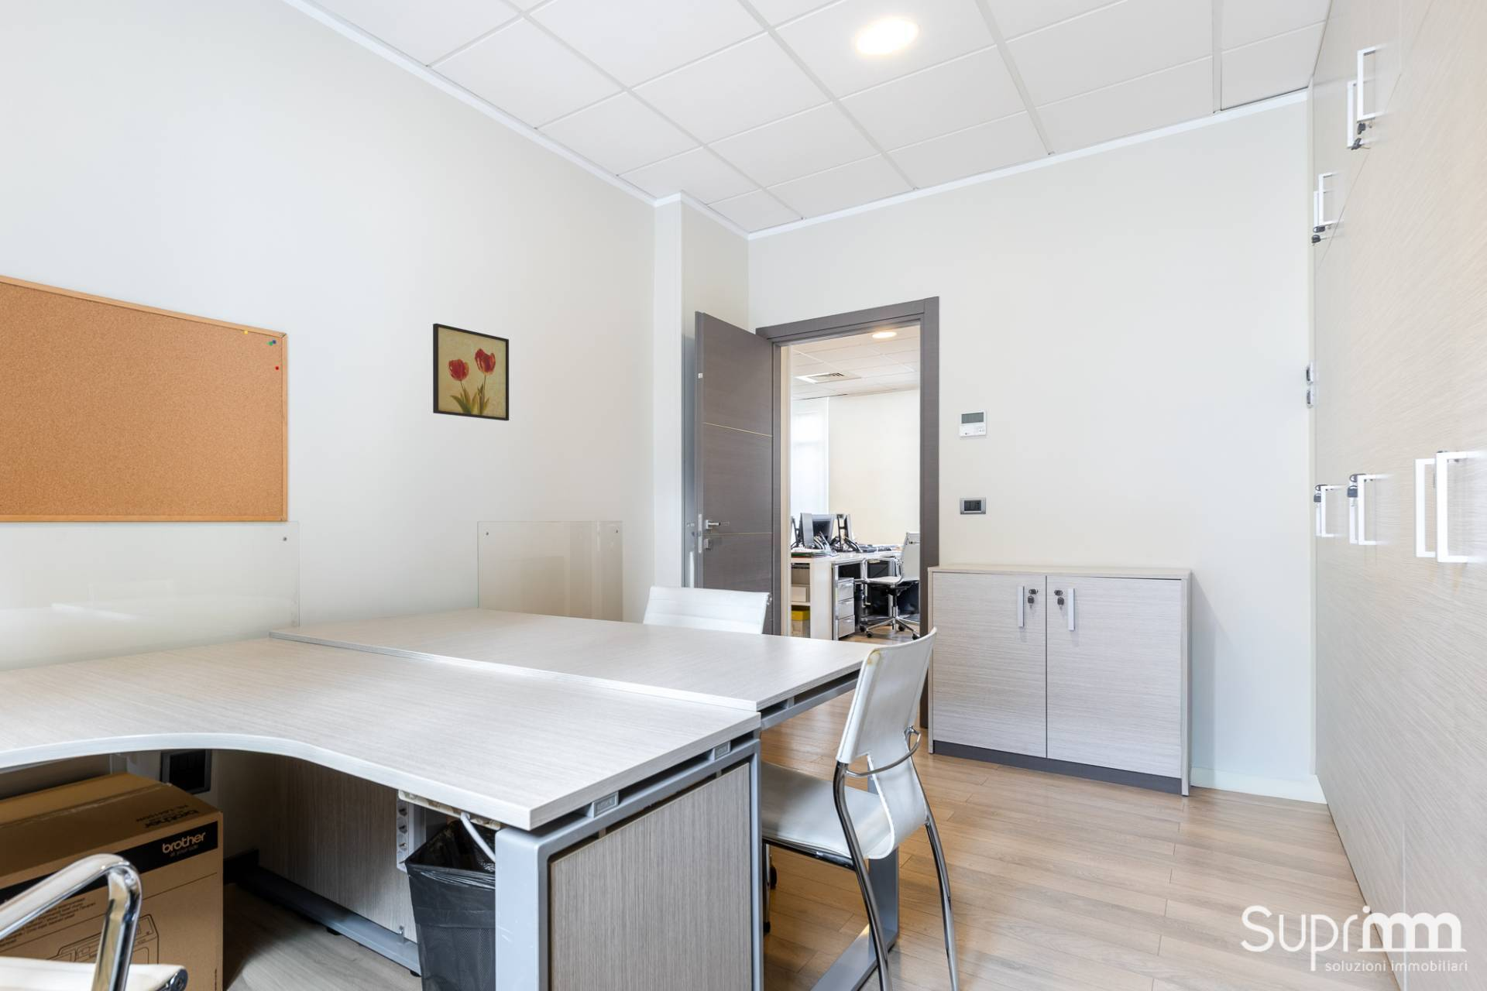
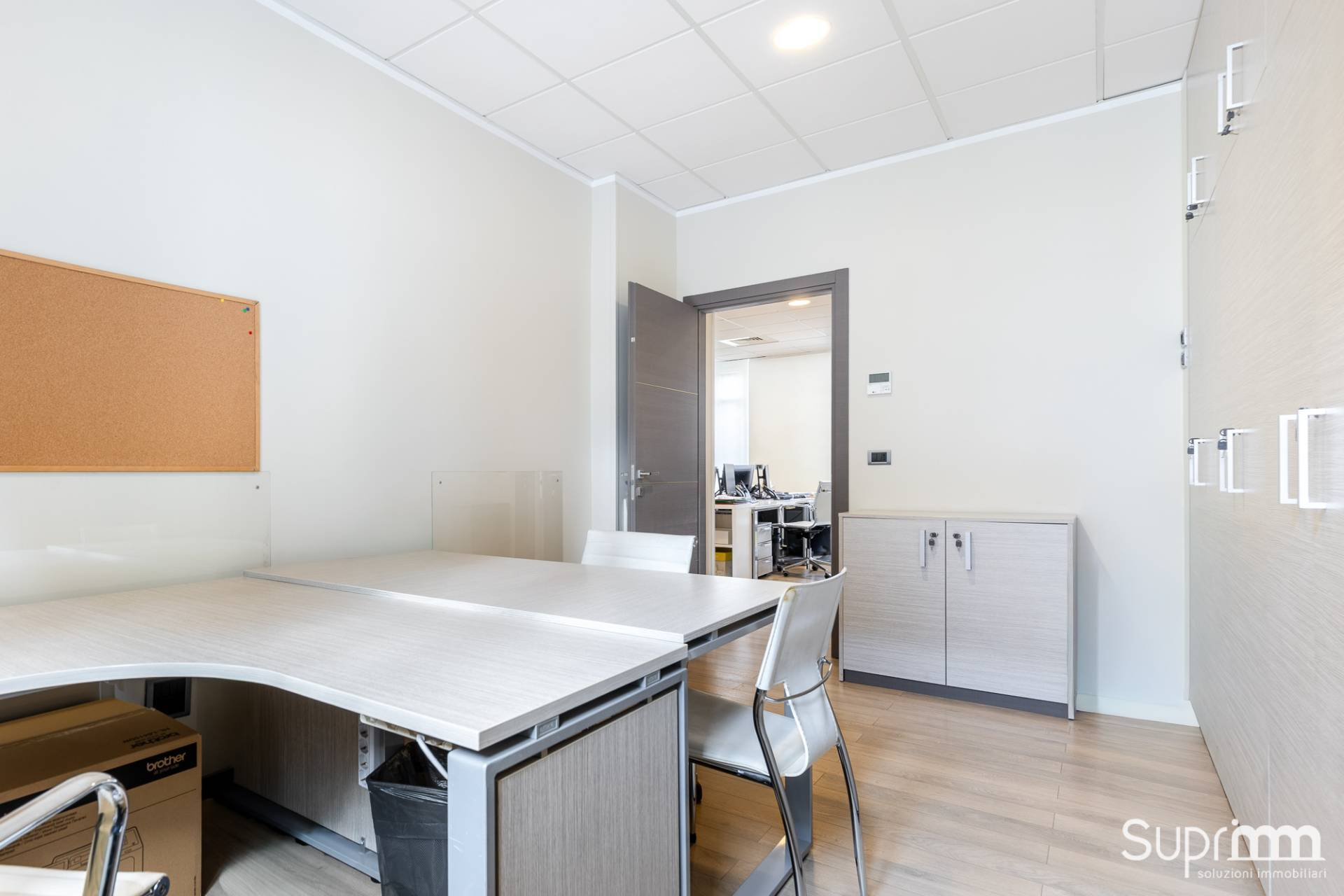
- wall art (471, 374)
